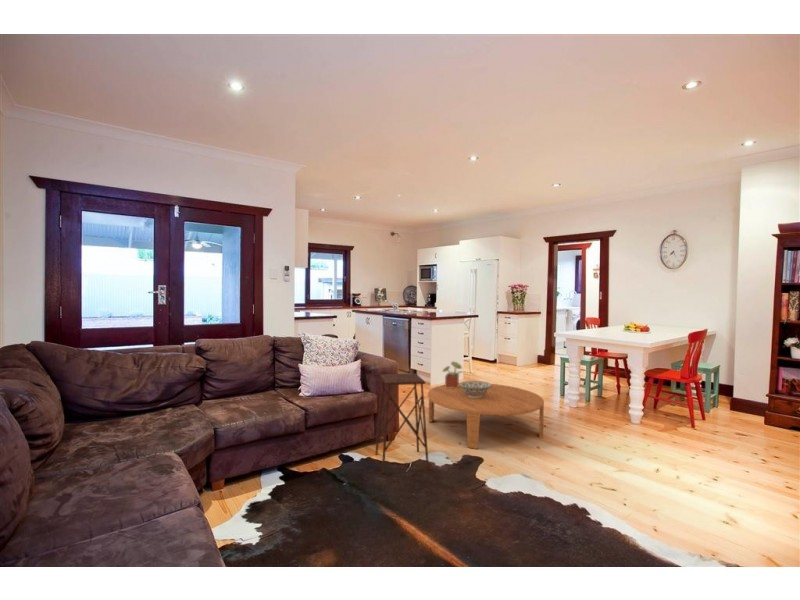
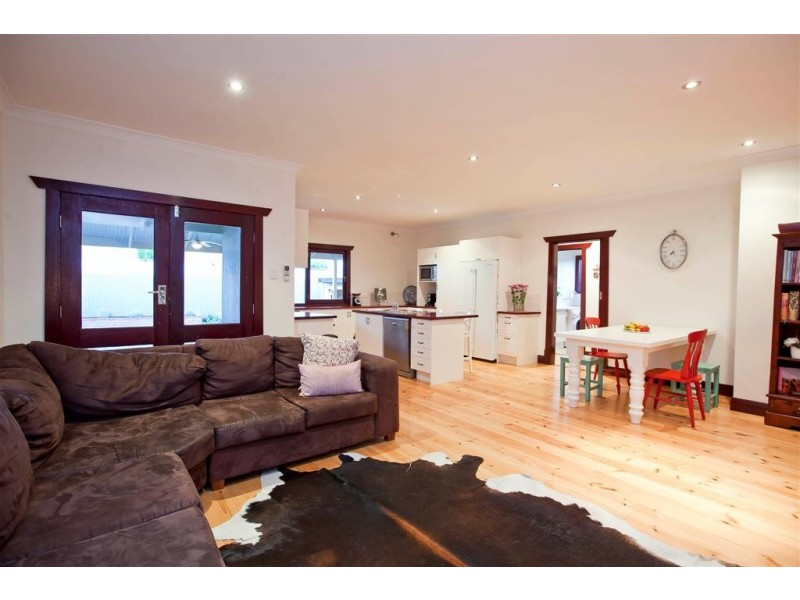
- side table (404, 419)
- coffee table (483, 411)
- potted flower (453, 373)
- decorative bowl (475, 389)
